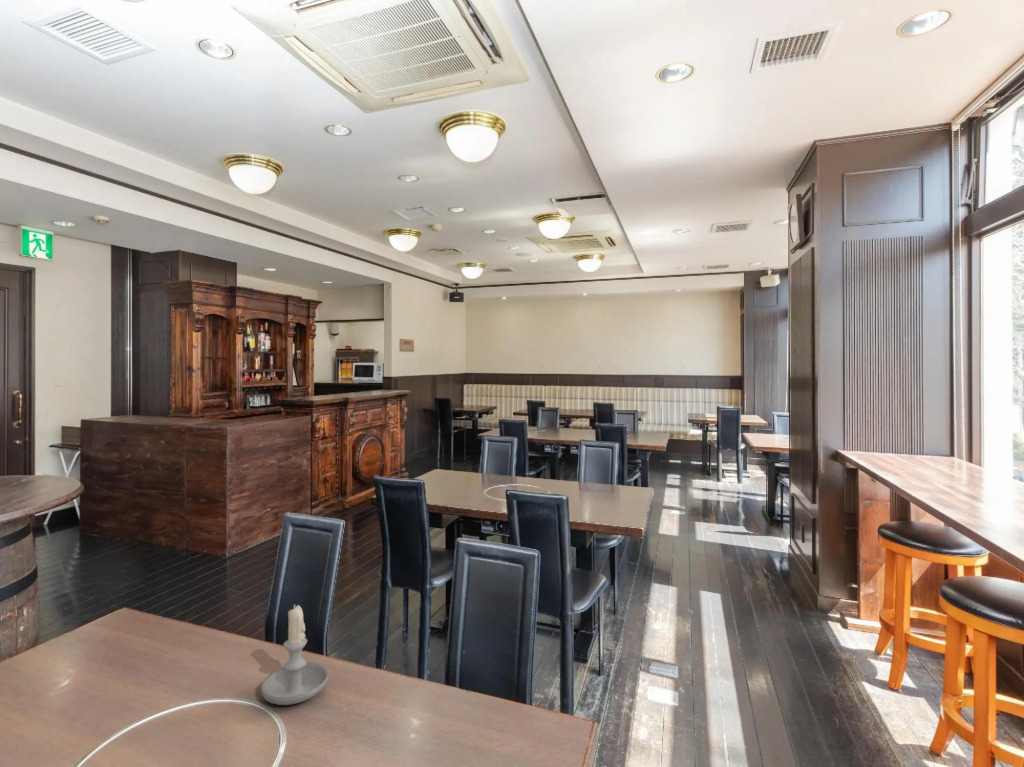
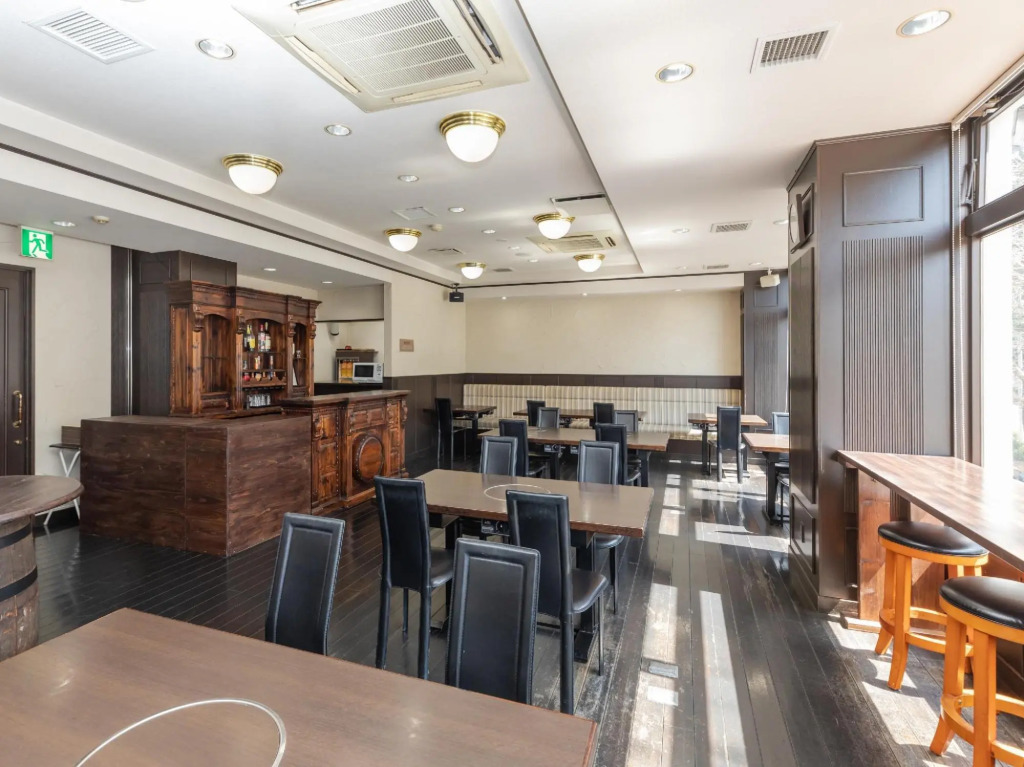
- candle (295, 648)
